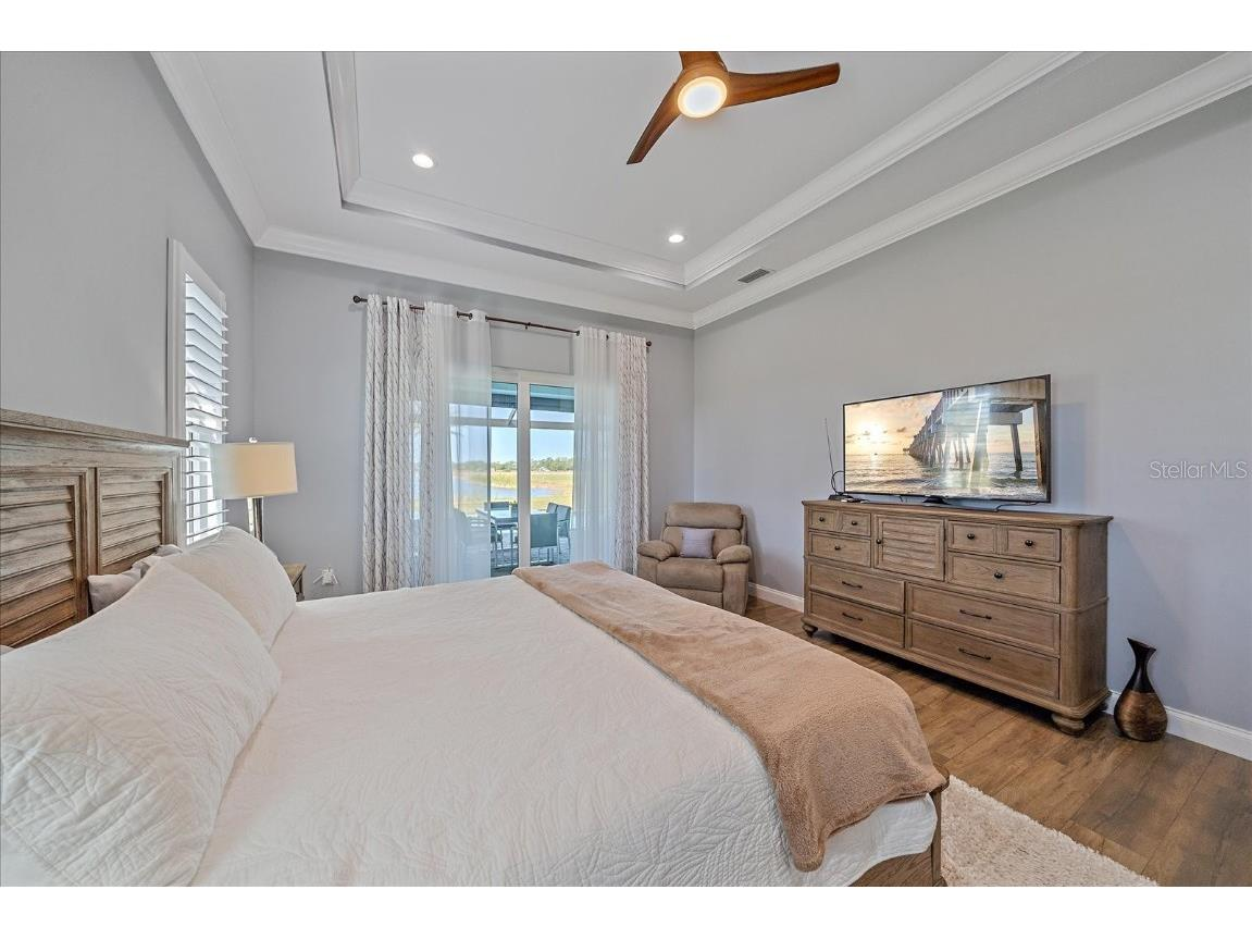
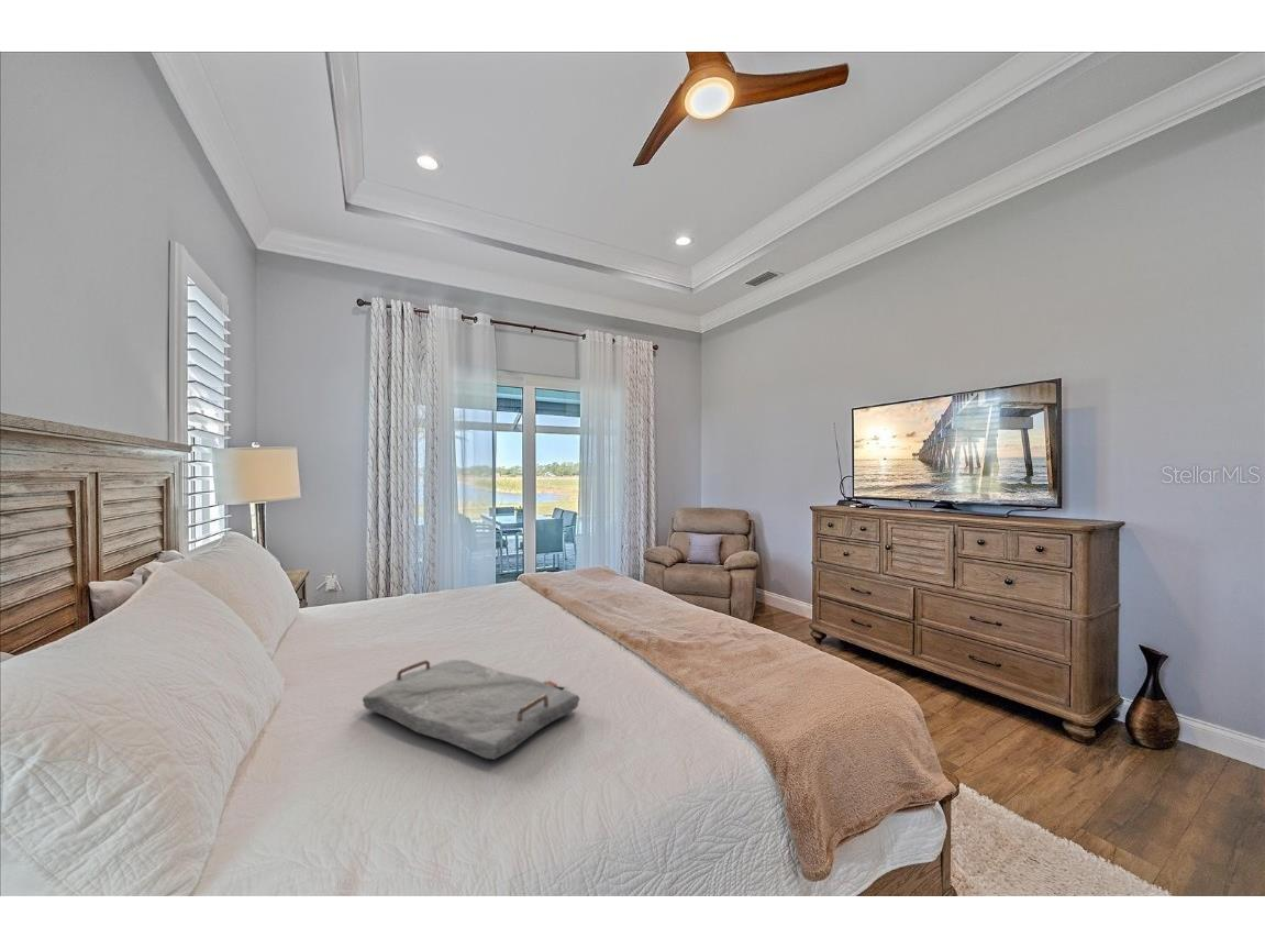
+ serving tray (479, 691)
